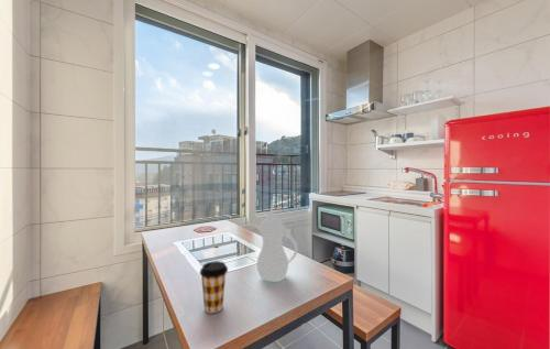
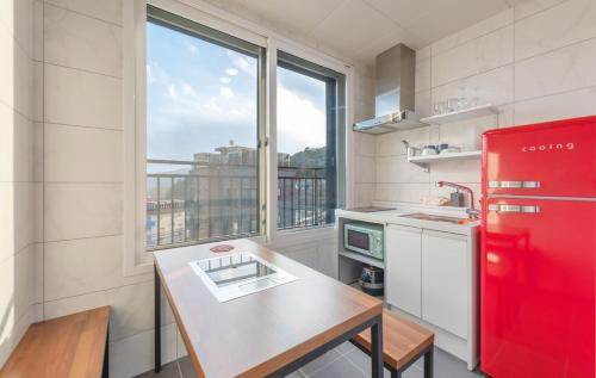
- teapot (271, 238)
- coffee cup (213, 286)
